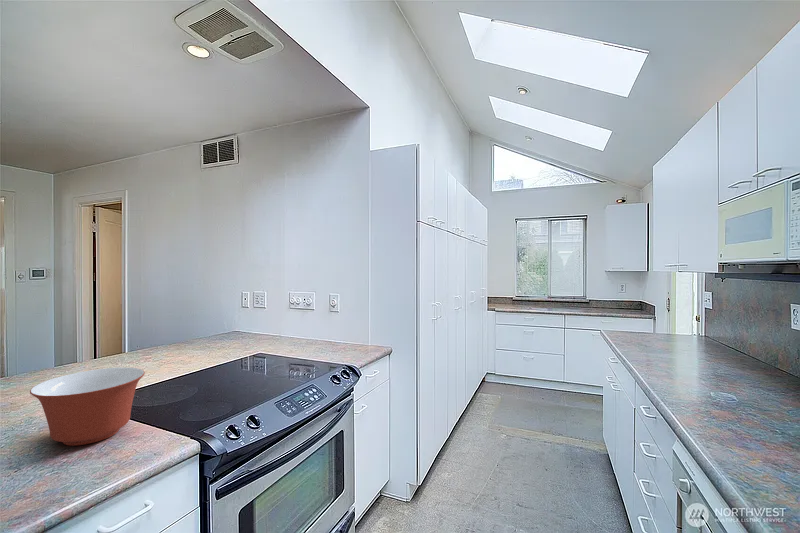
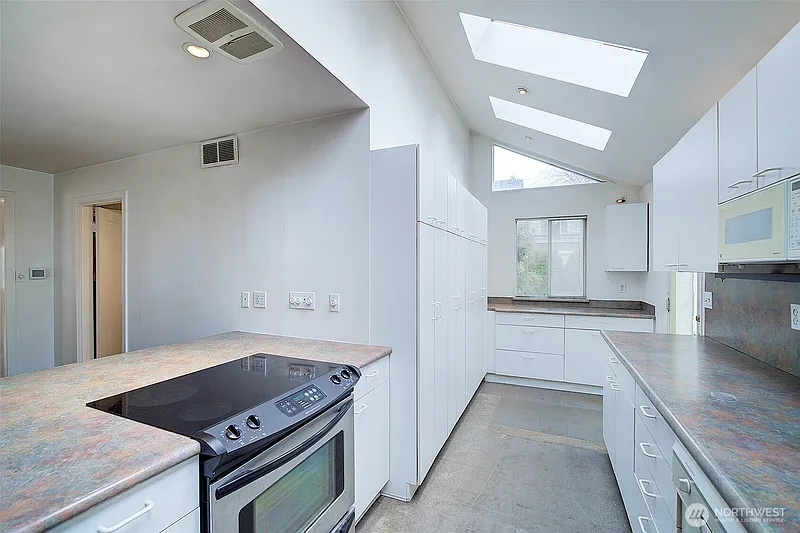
- mixing bowl (92, 407)
